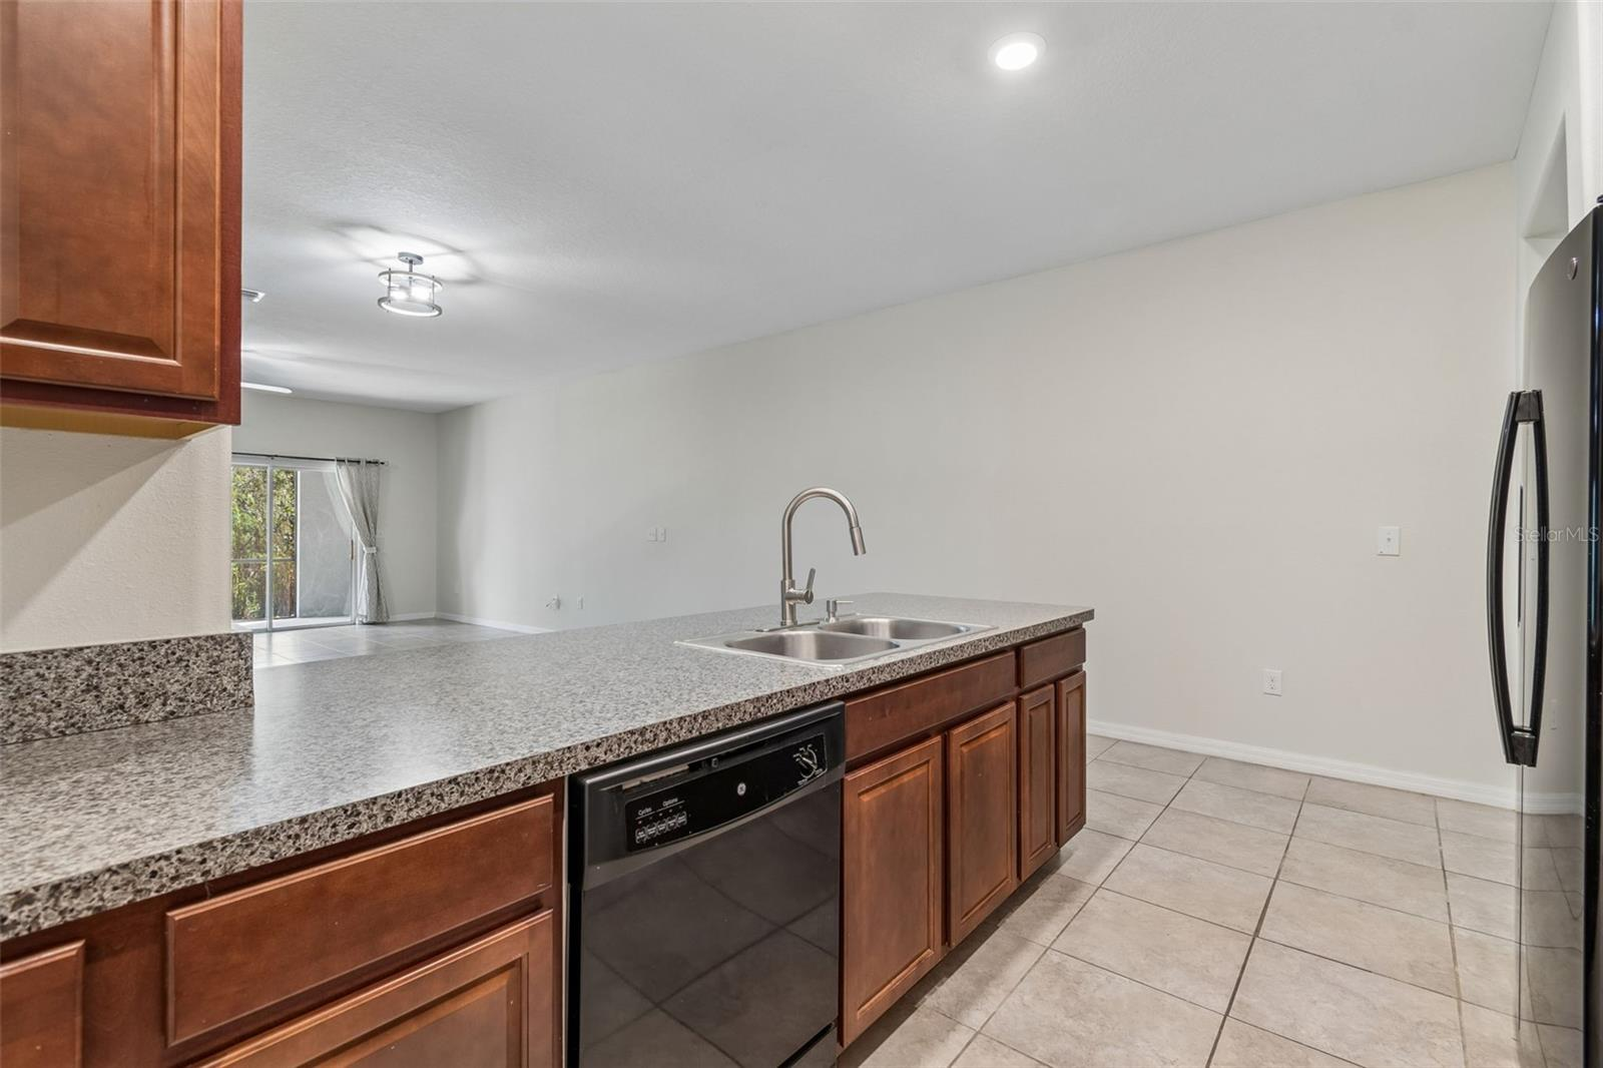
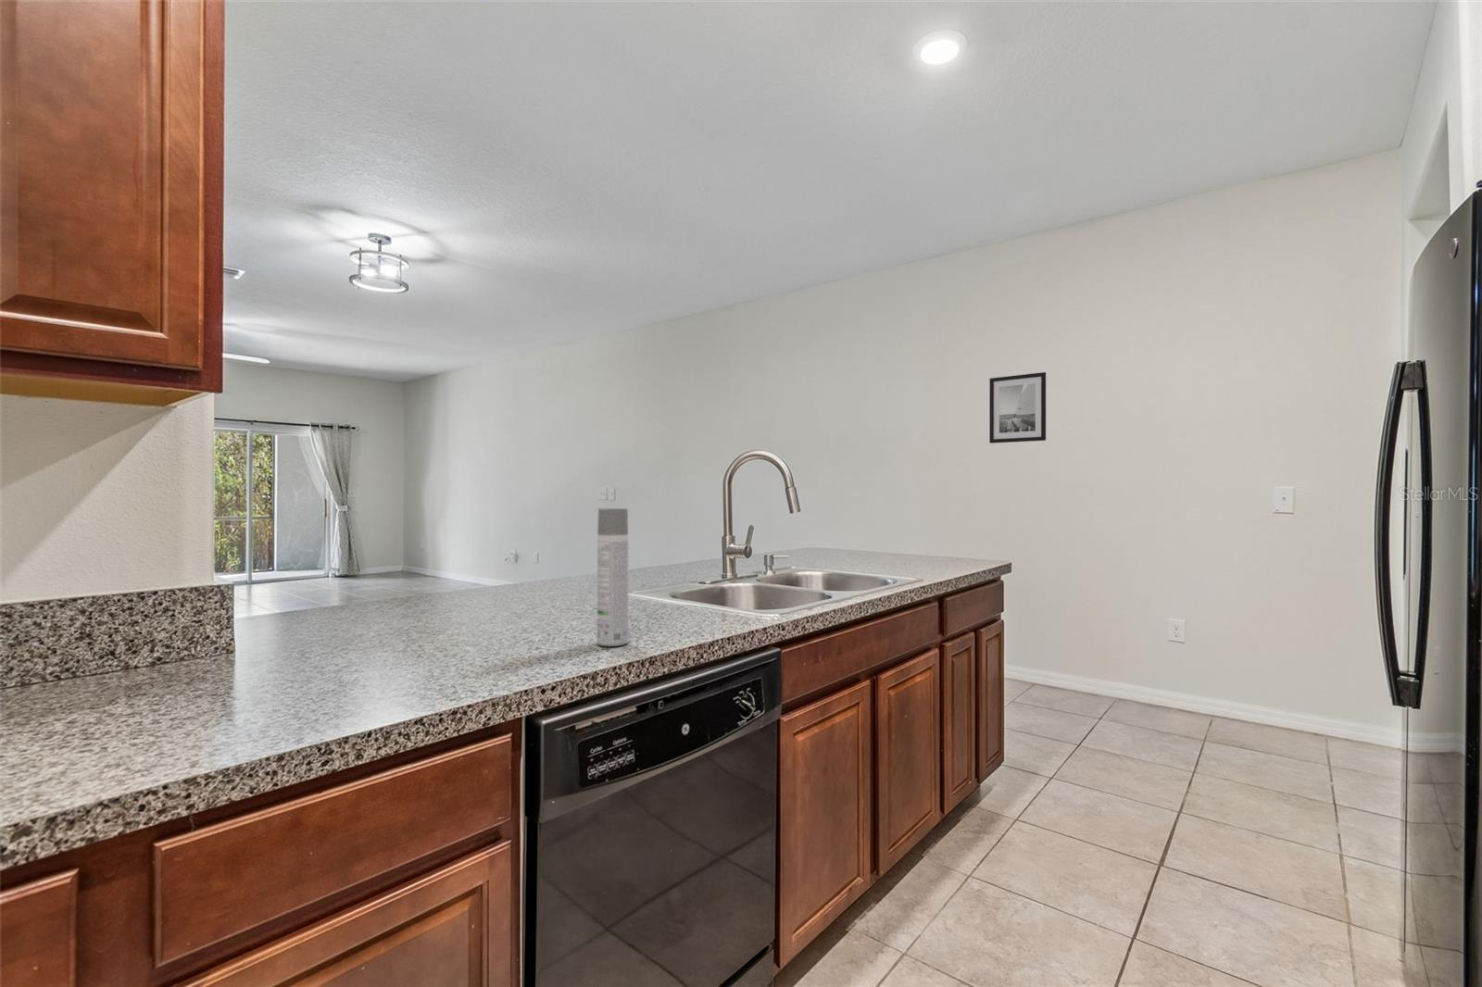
+ wall art (1017, 409)
+ spray bottle (613, 576)
